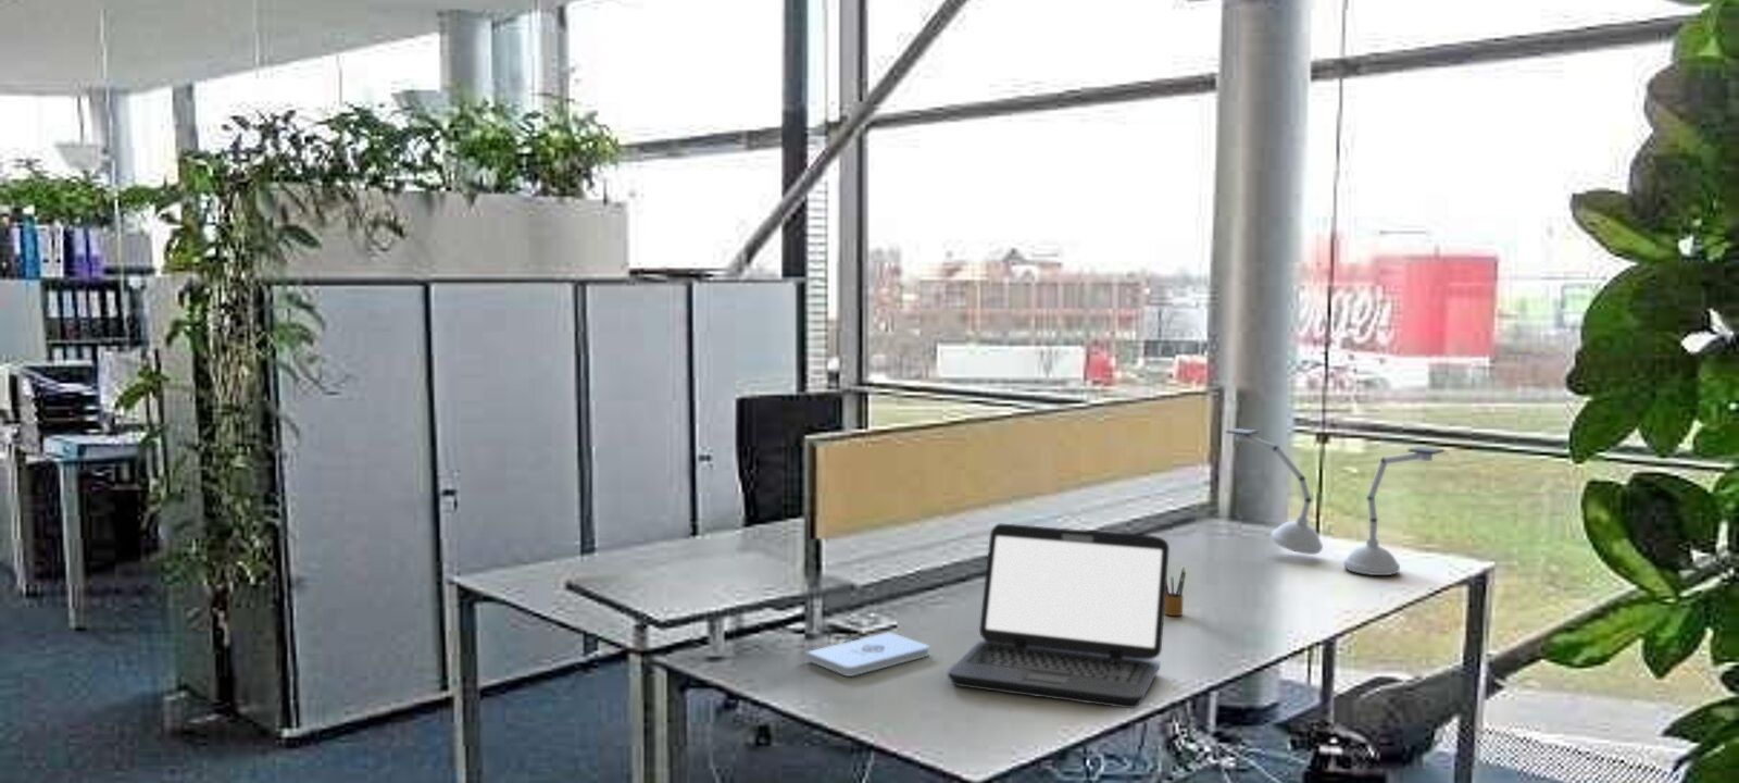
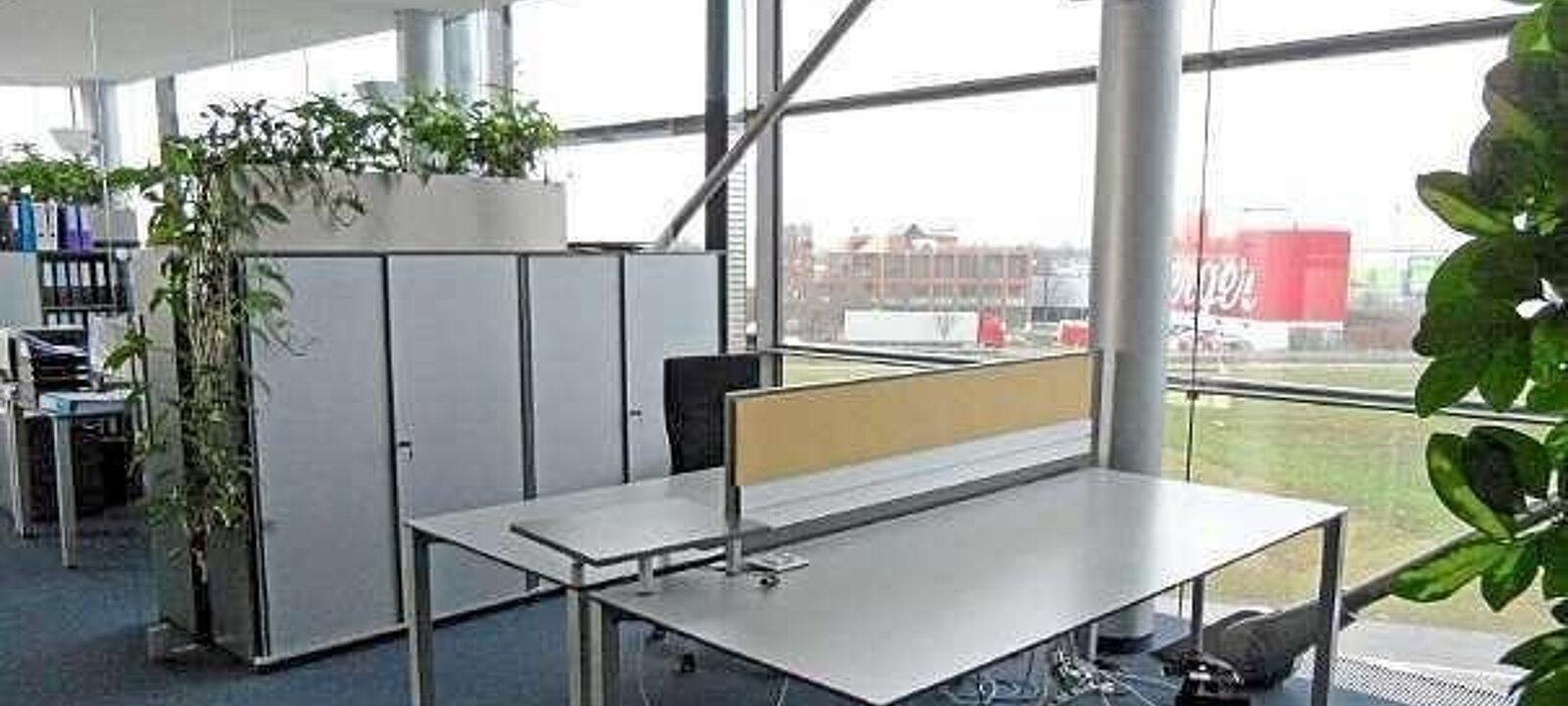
- desk lamp (1311, 500)
- laptop (1060, 609)
- notepad (870, 652)
- pencil box (1172, 589)
